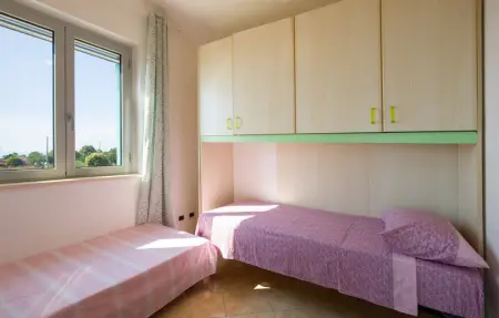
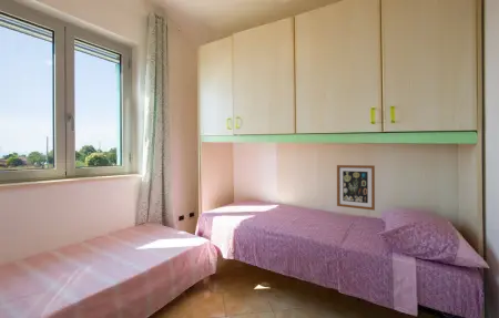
+ wall art (355, 186)
